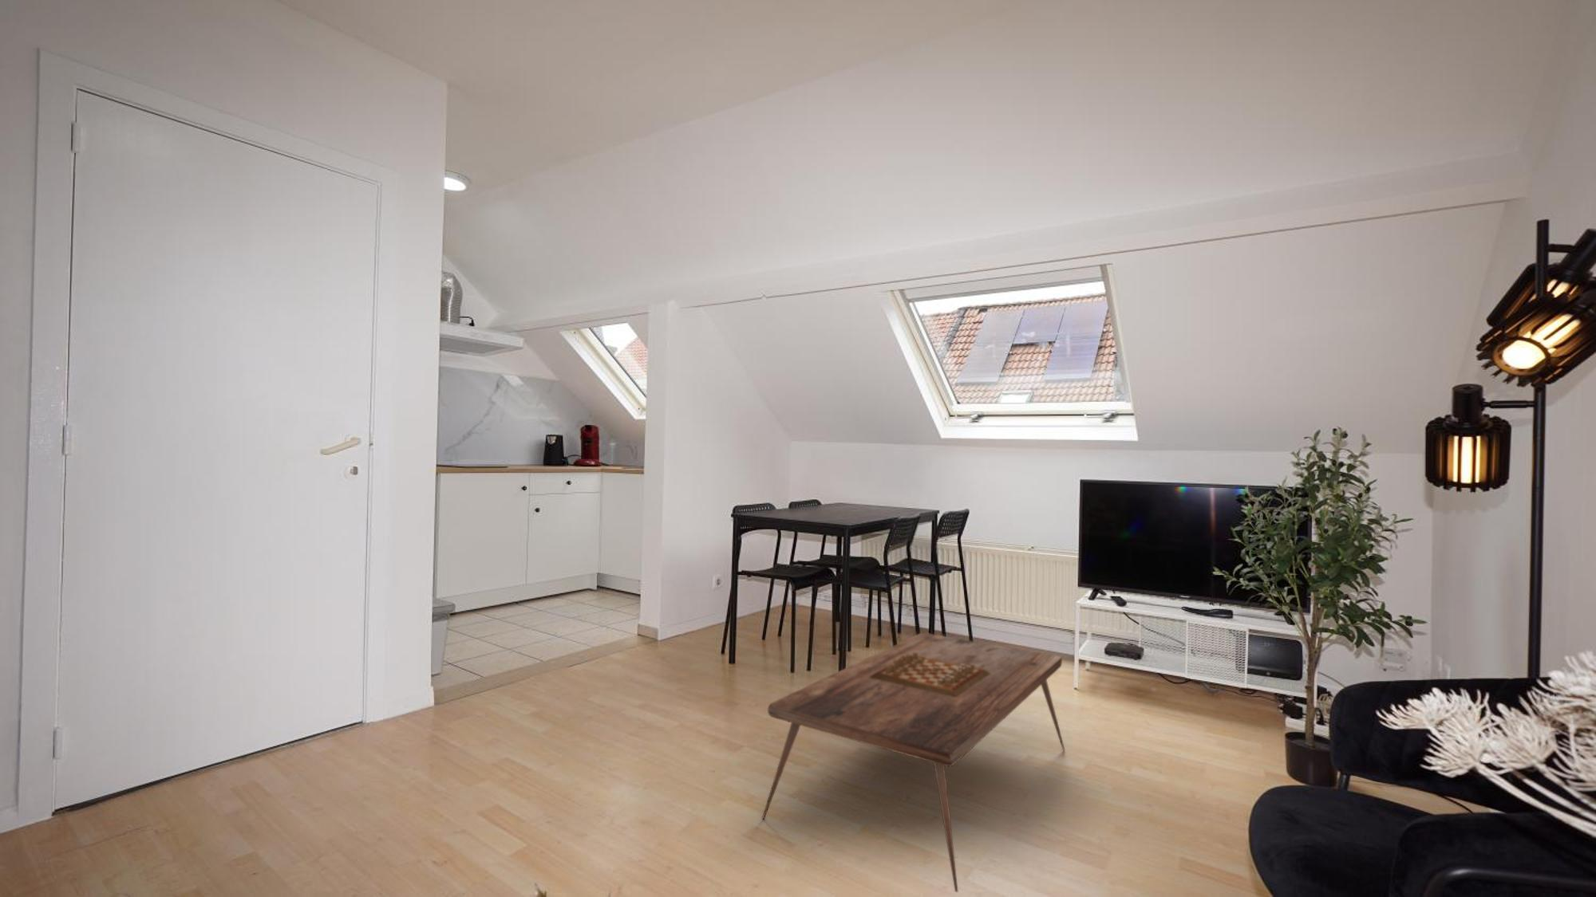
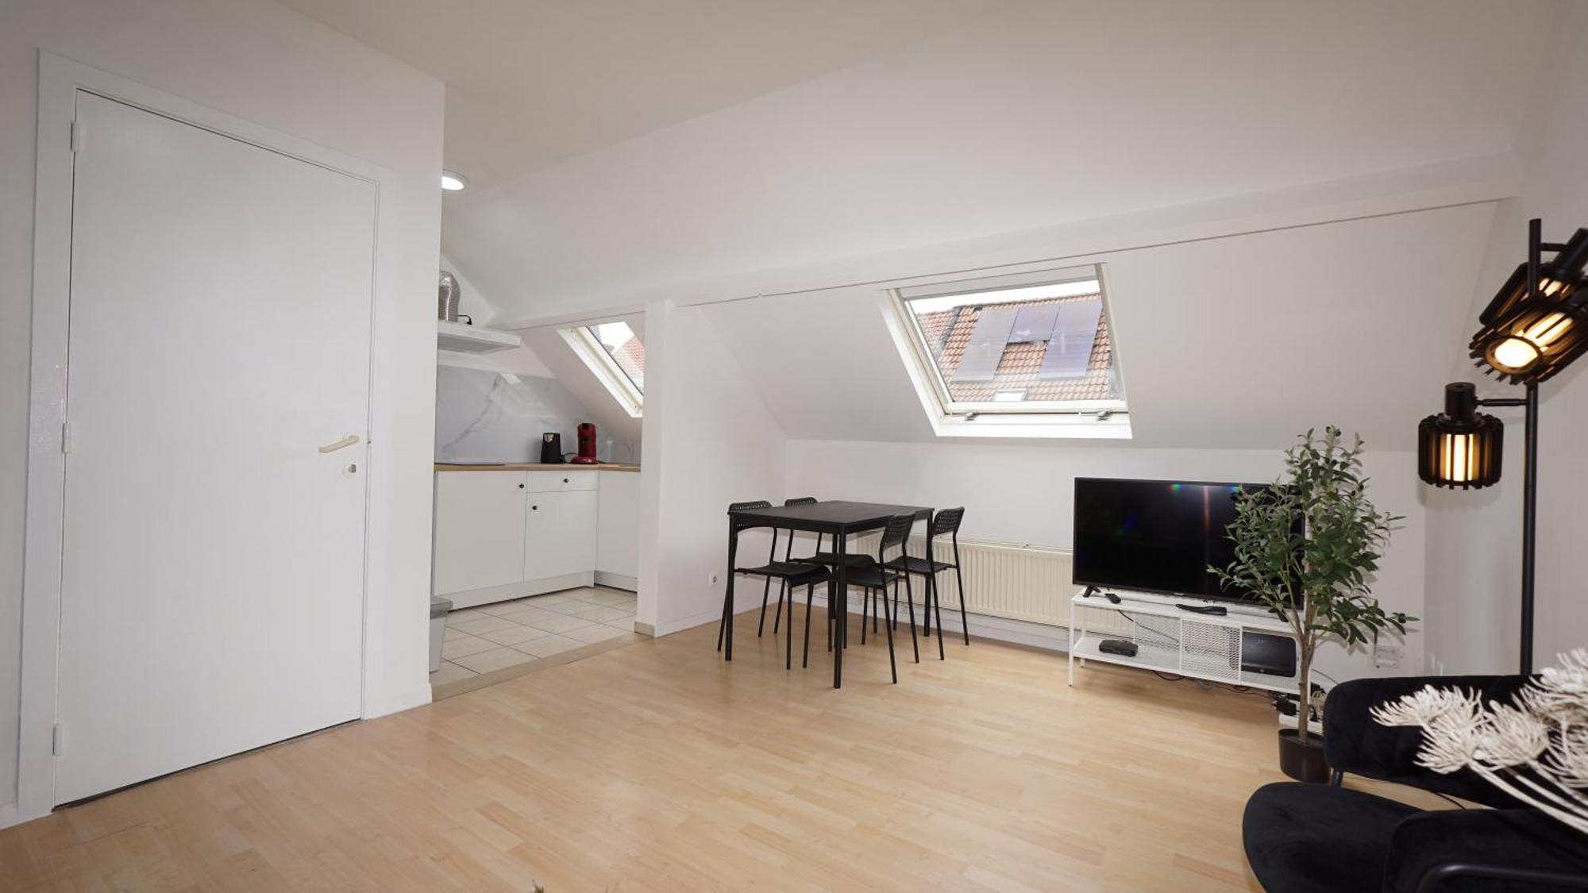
- coffee table (932, 722)
